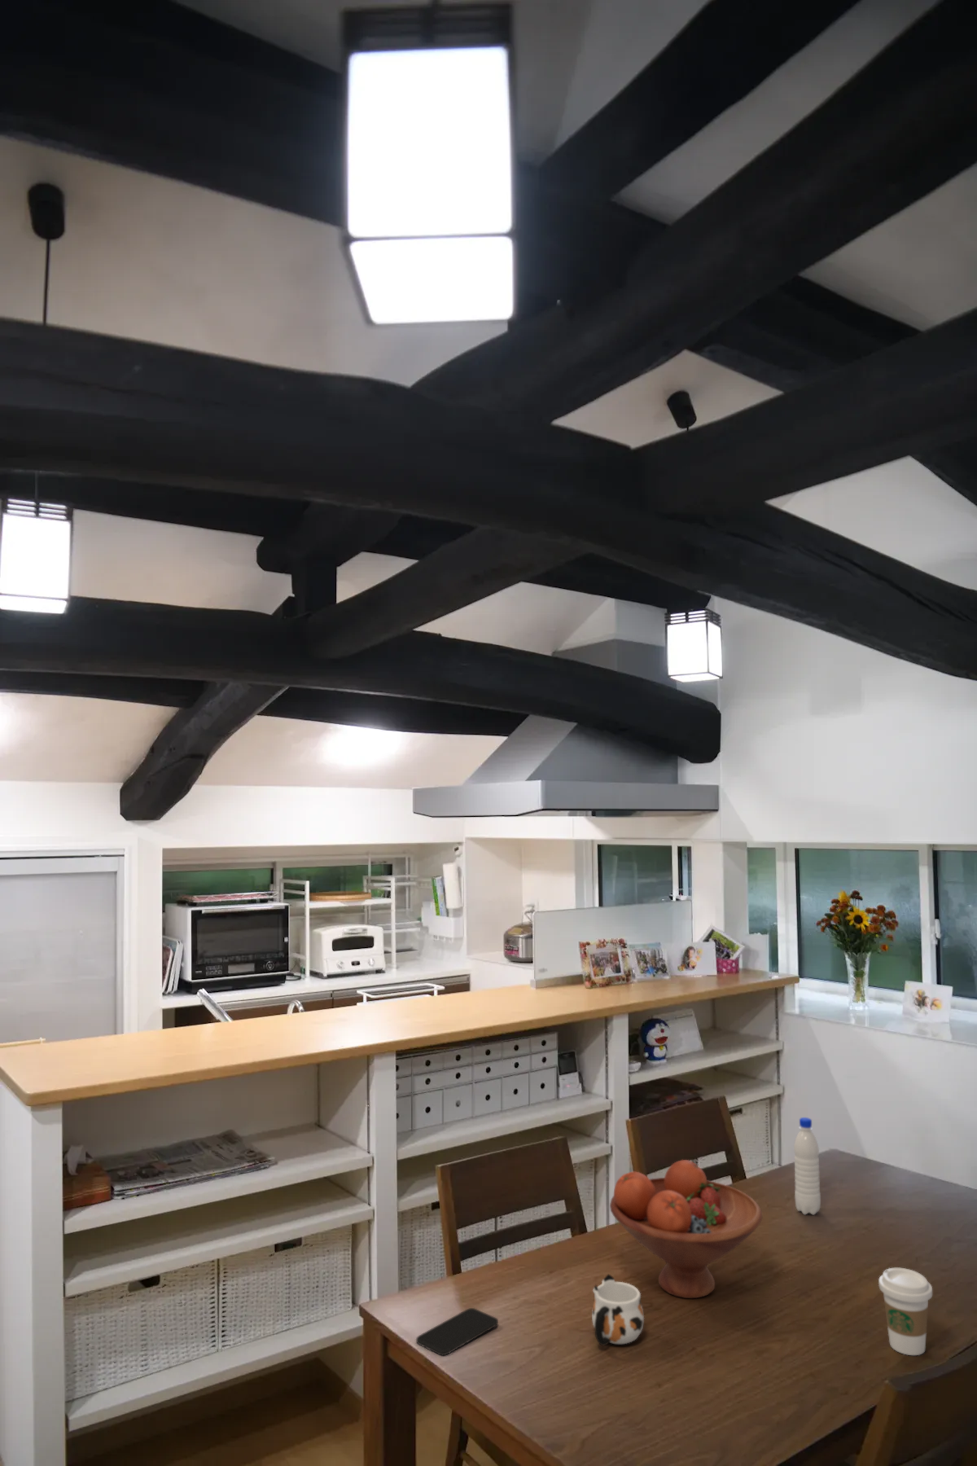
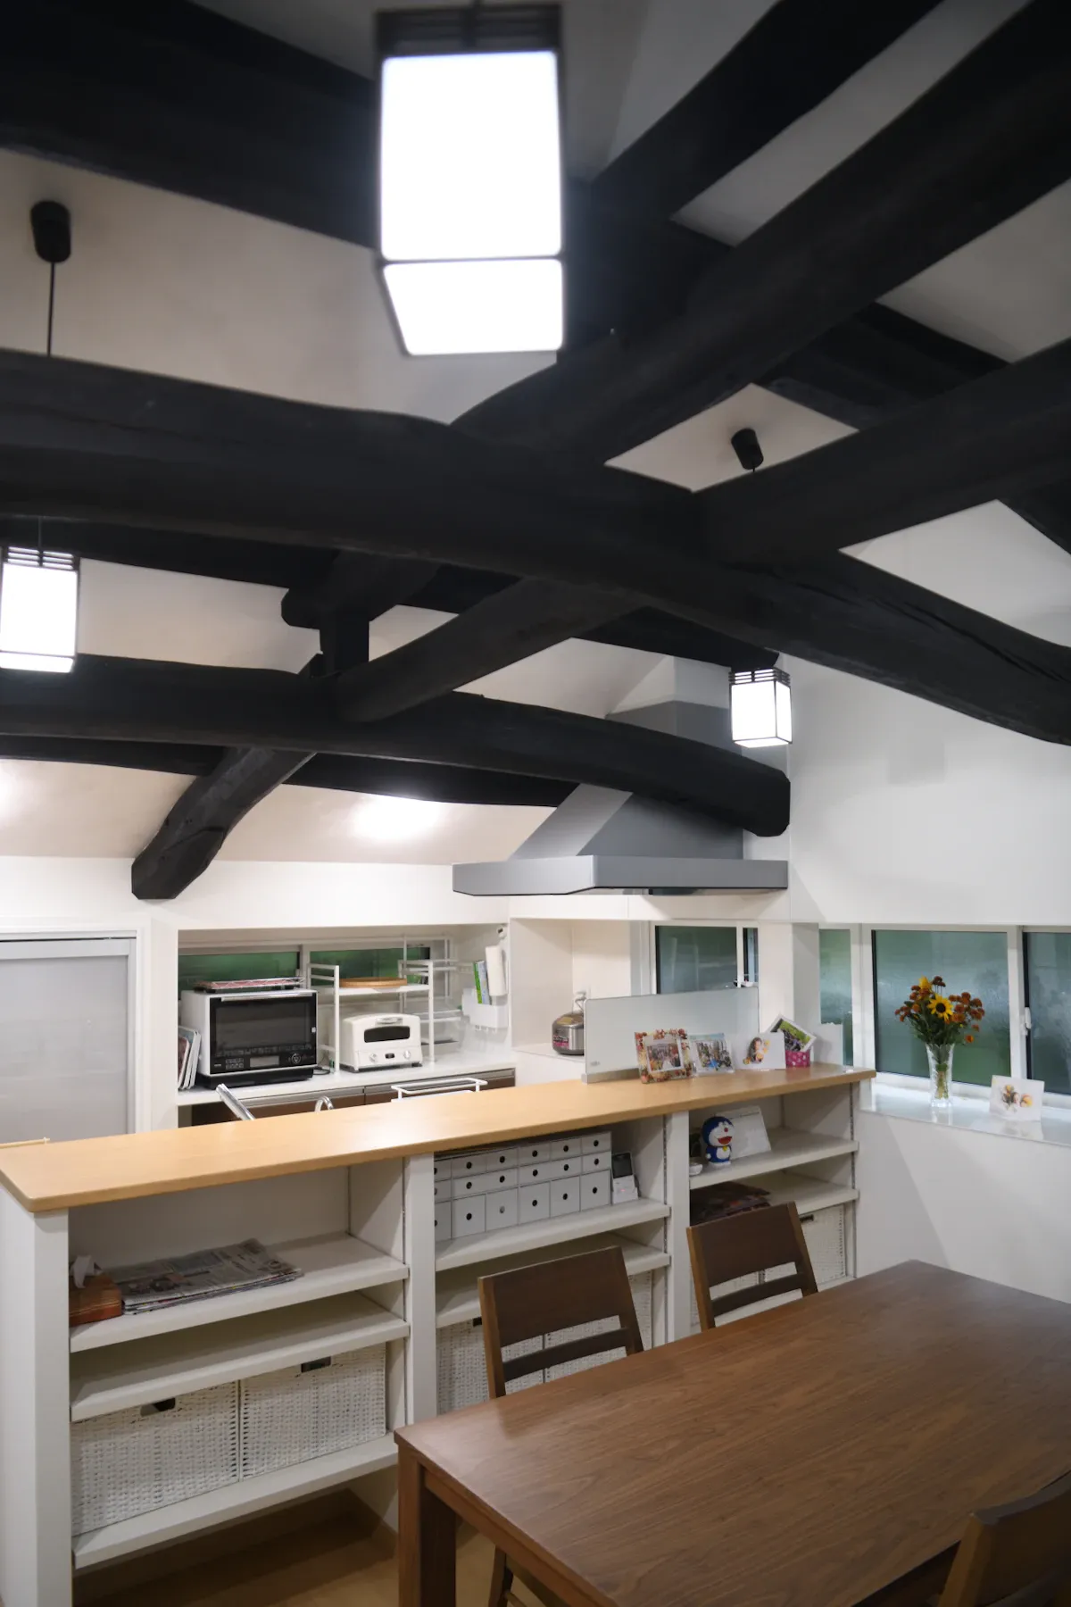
- fruit bowl (685, 1229)
- mug (613, 1313)
- smartphone (458, 1330)
- coffee cup (906, 1311)
- water bottle (806, 1165)
